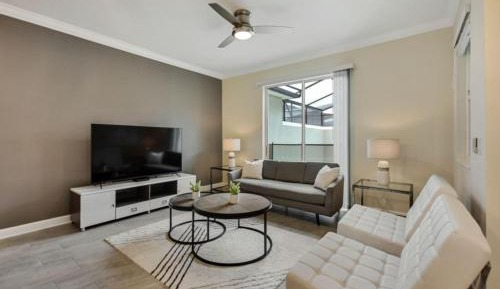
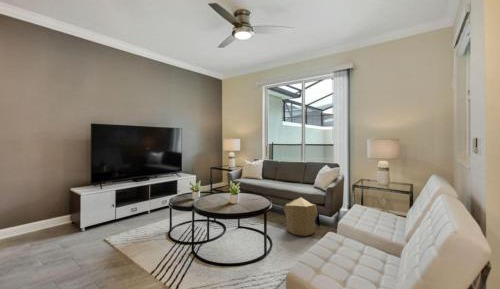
+ pouf (300, 214)
